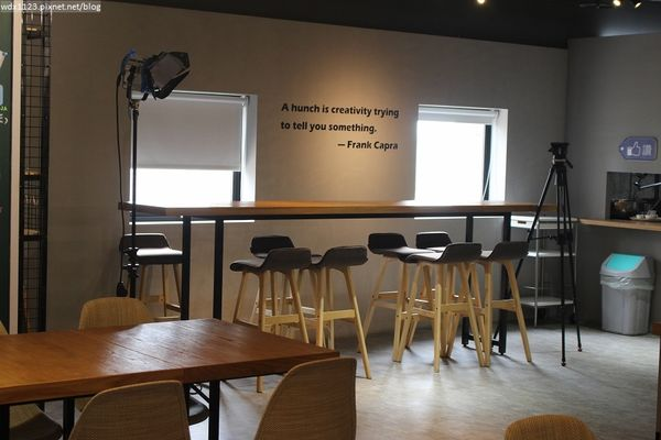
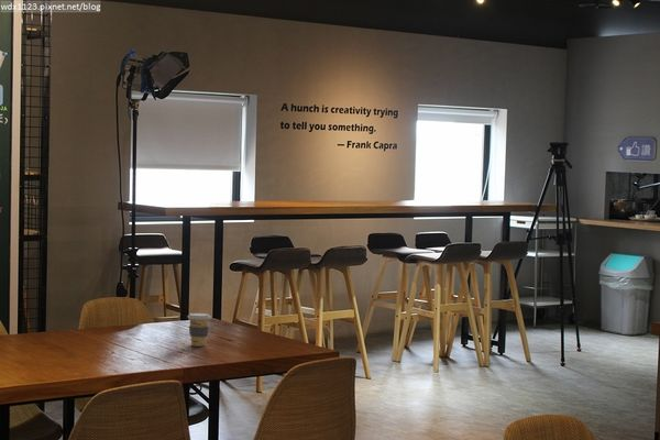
+ coffee cup (198, 329)
